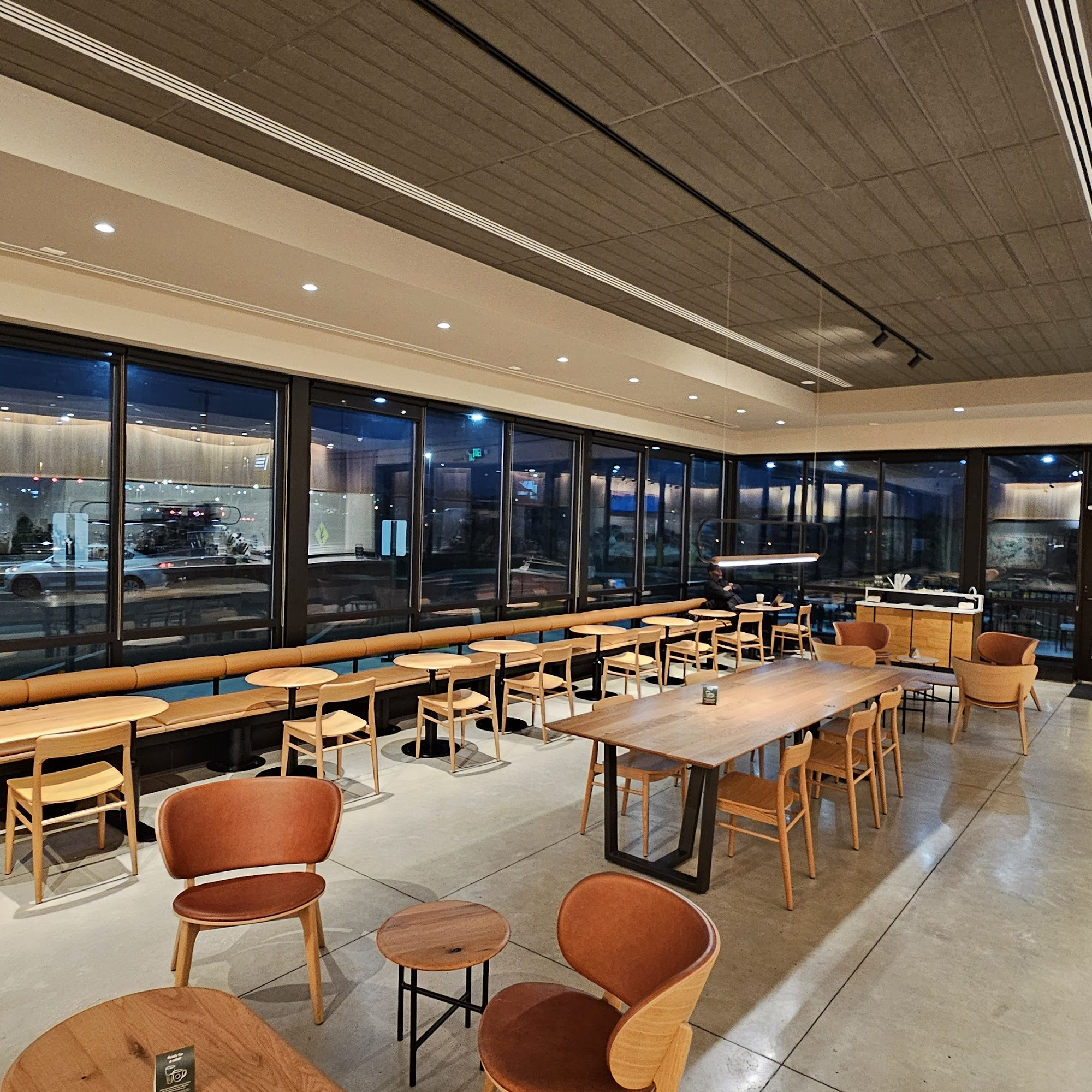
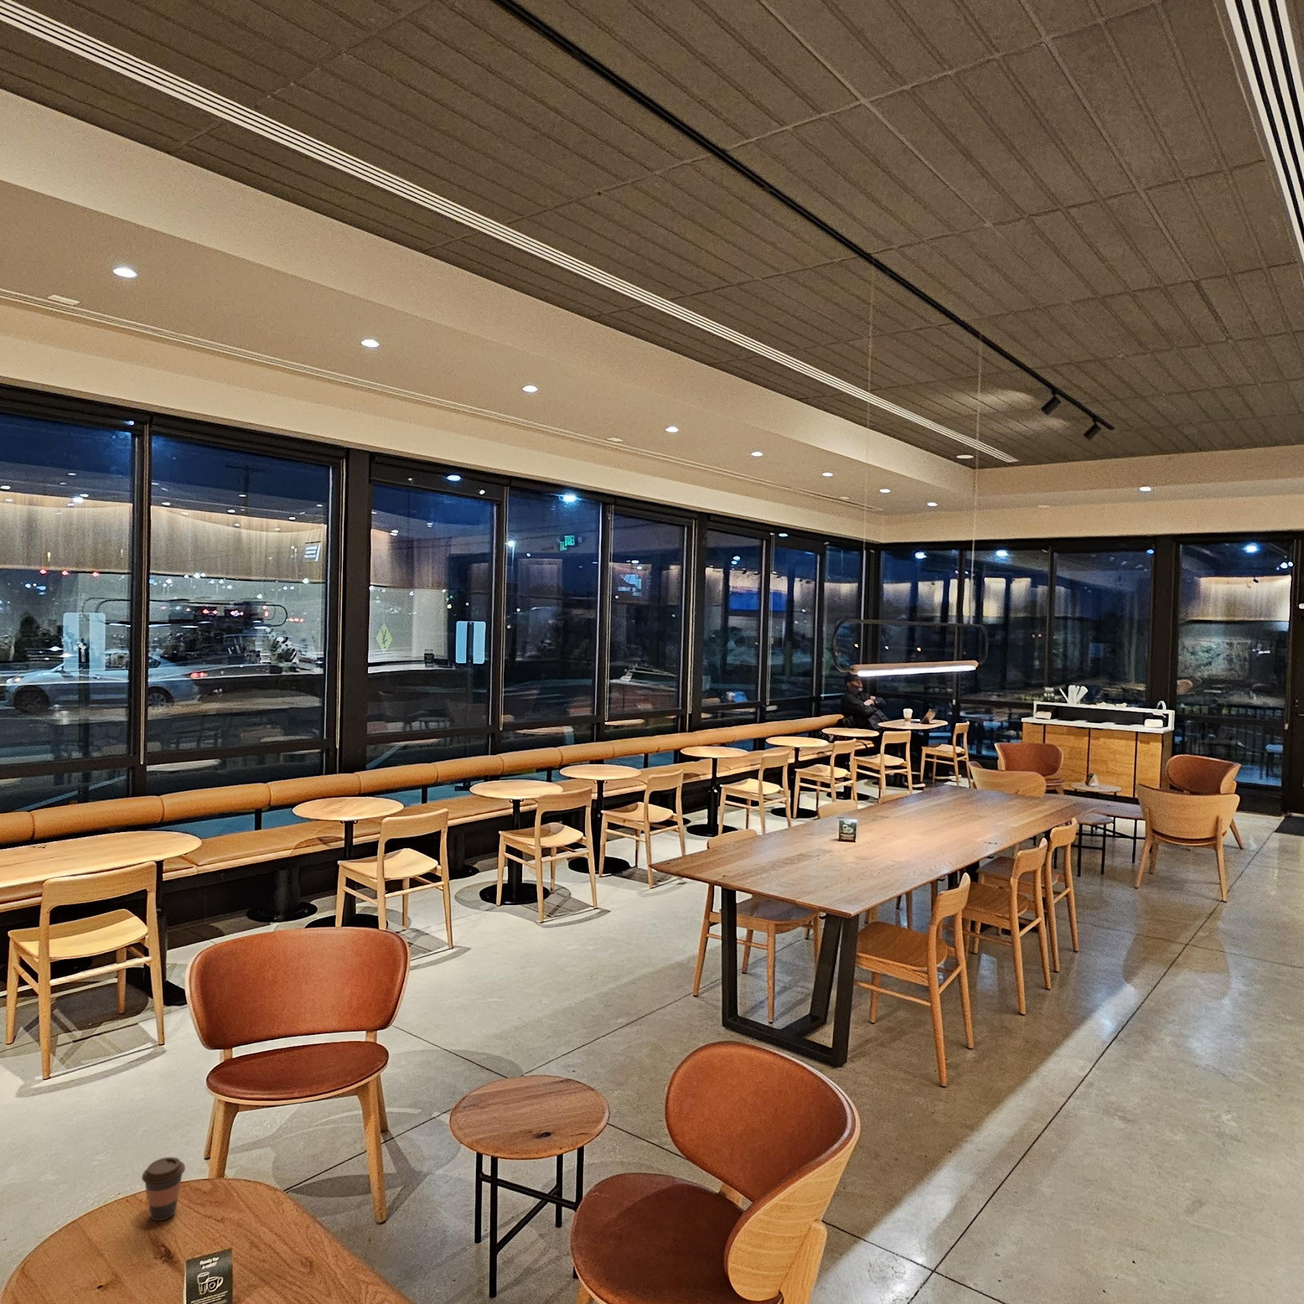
+ coffee cup (162, 1189)
